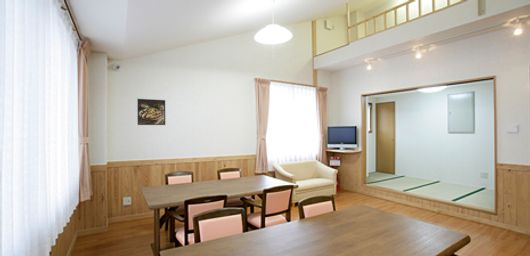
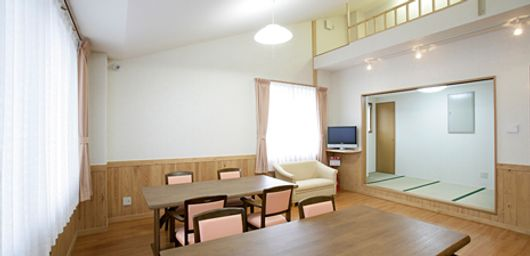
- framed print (151, 112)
